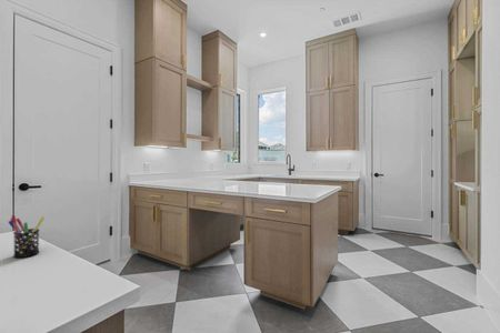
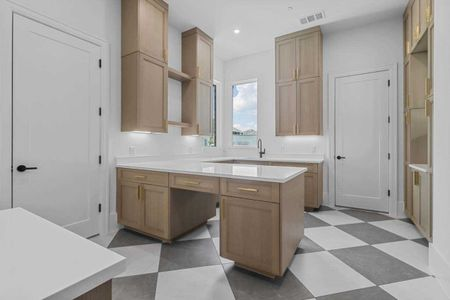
- pen holder (24, 234)
